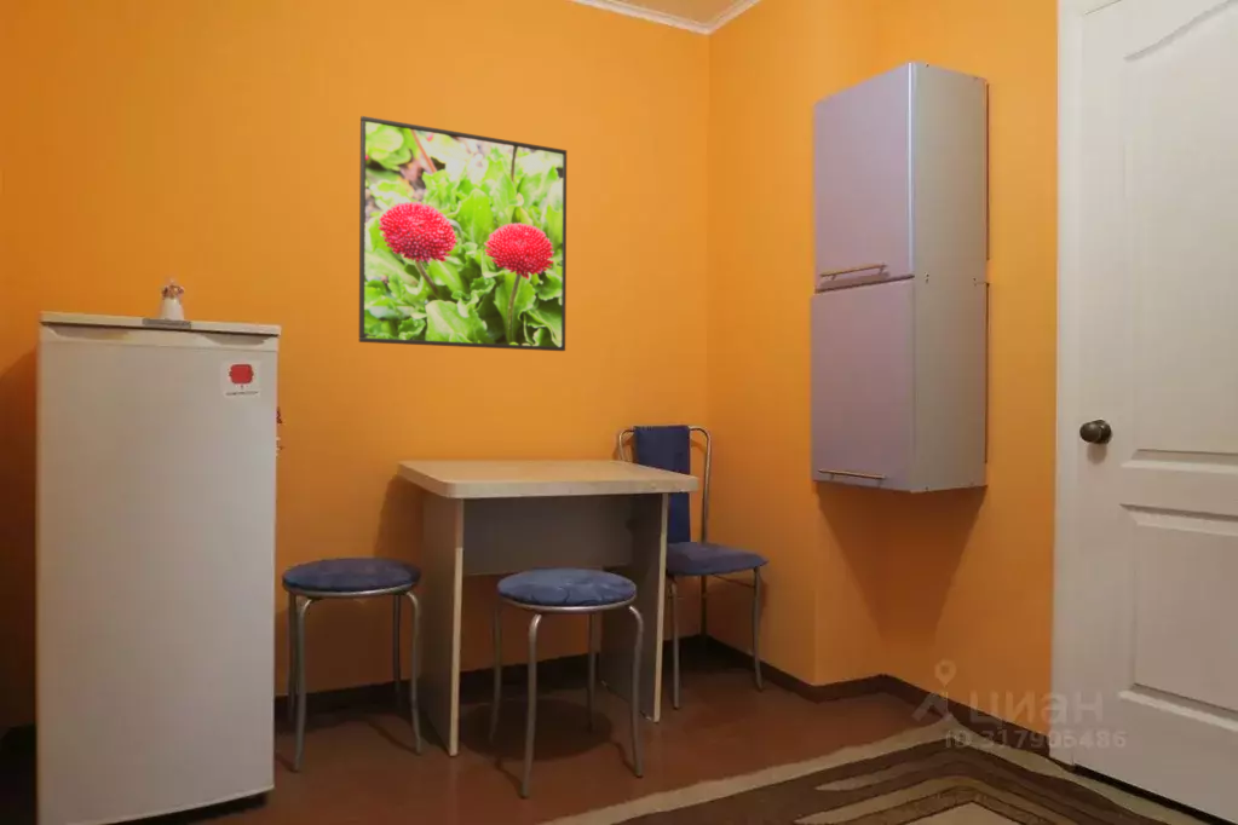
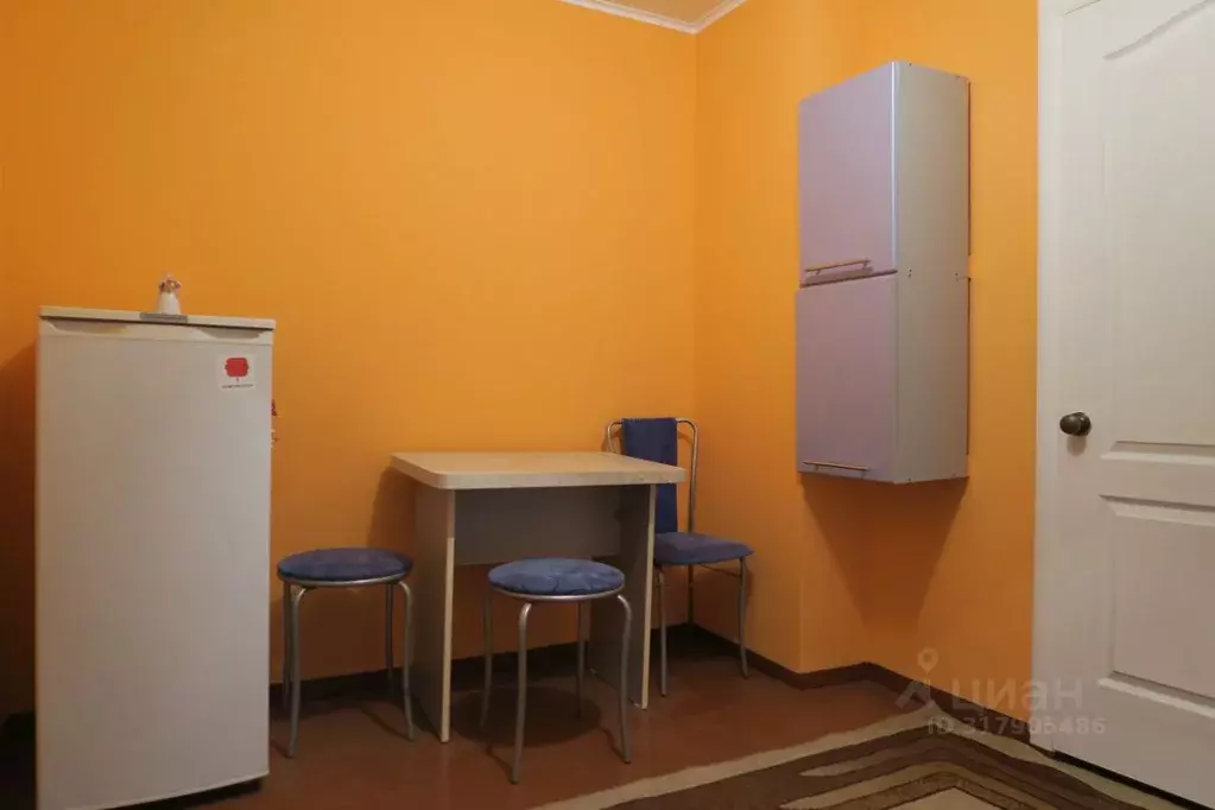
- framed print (468, 241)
